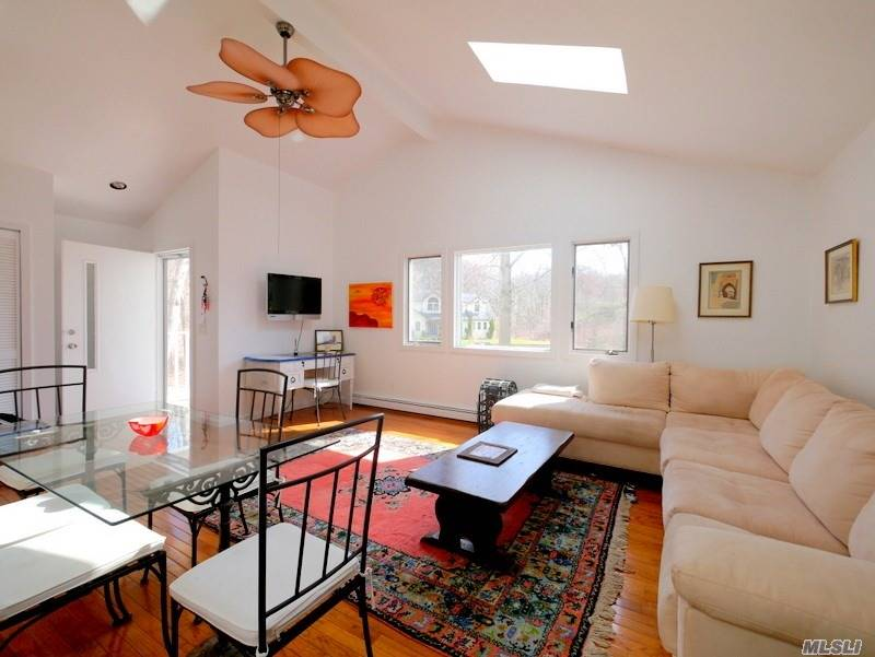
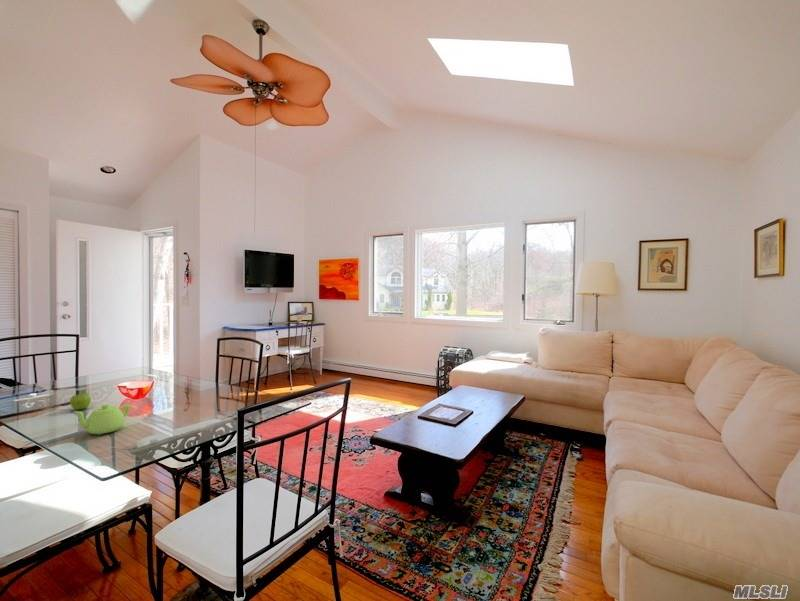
+ fruit (80, 400)
+ teapot (103, 418)
